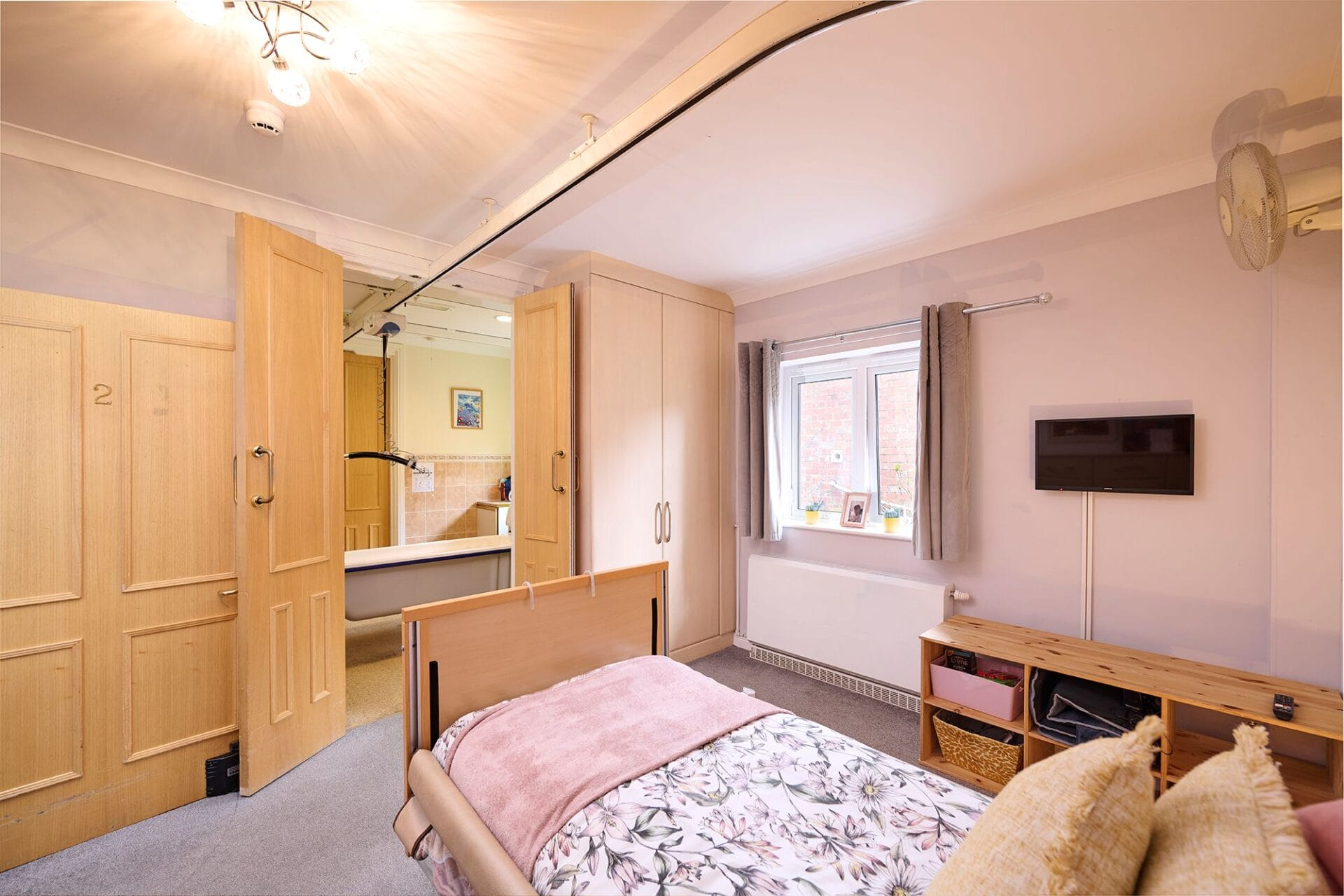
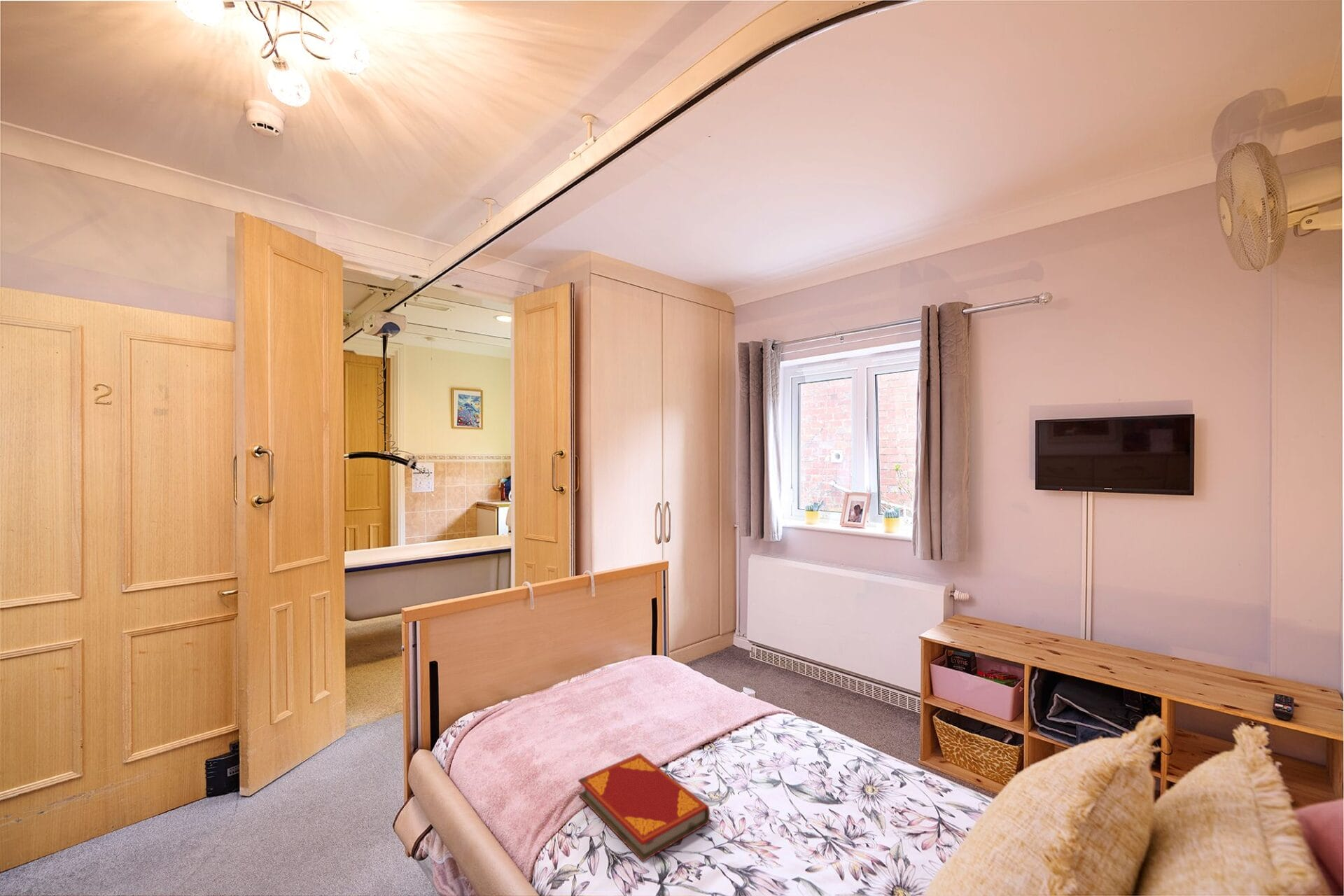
+ hardback book (641, 800)
